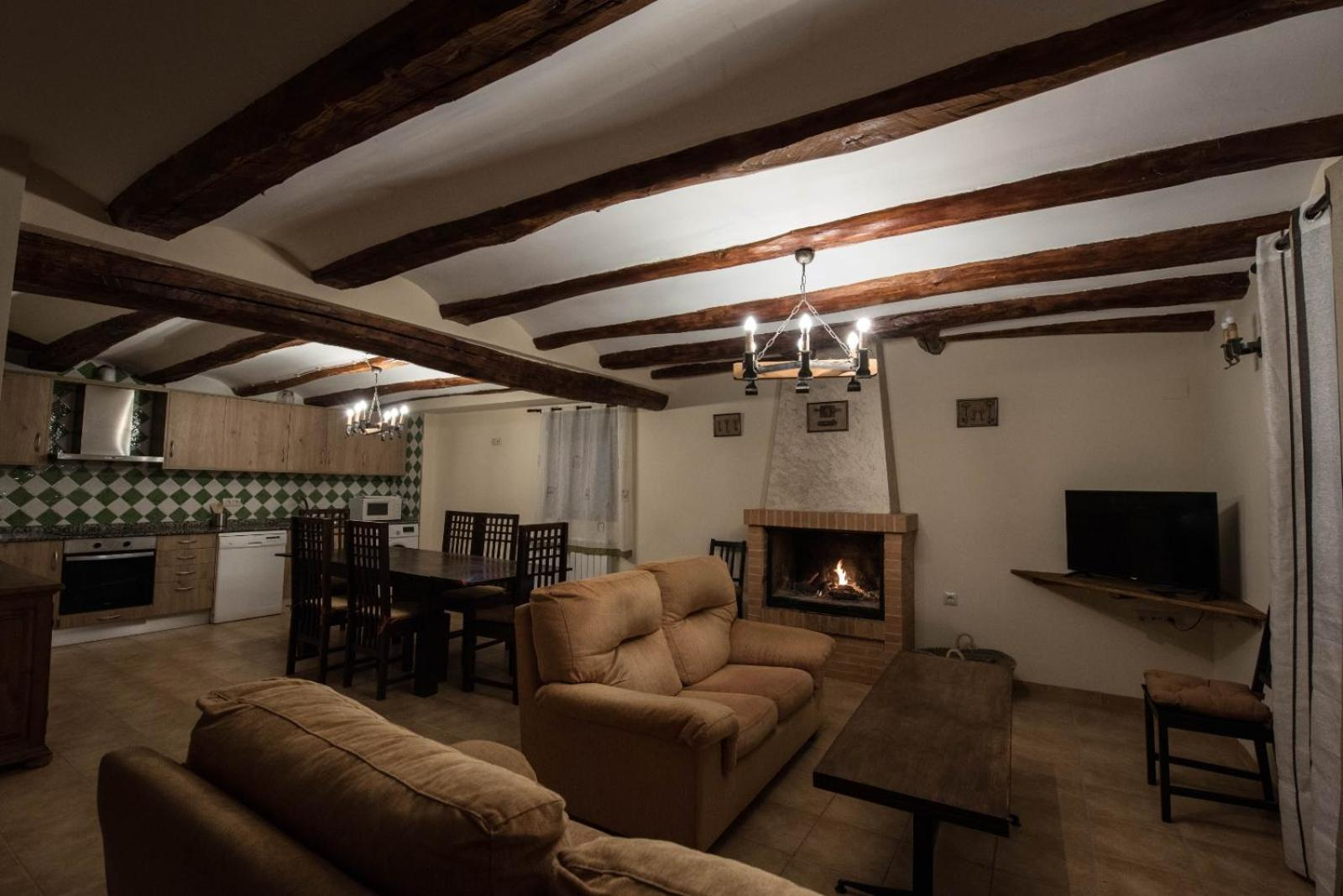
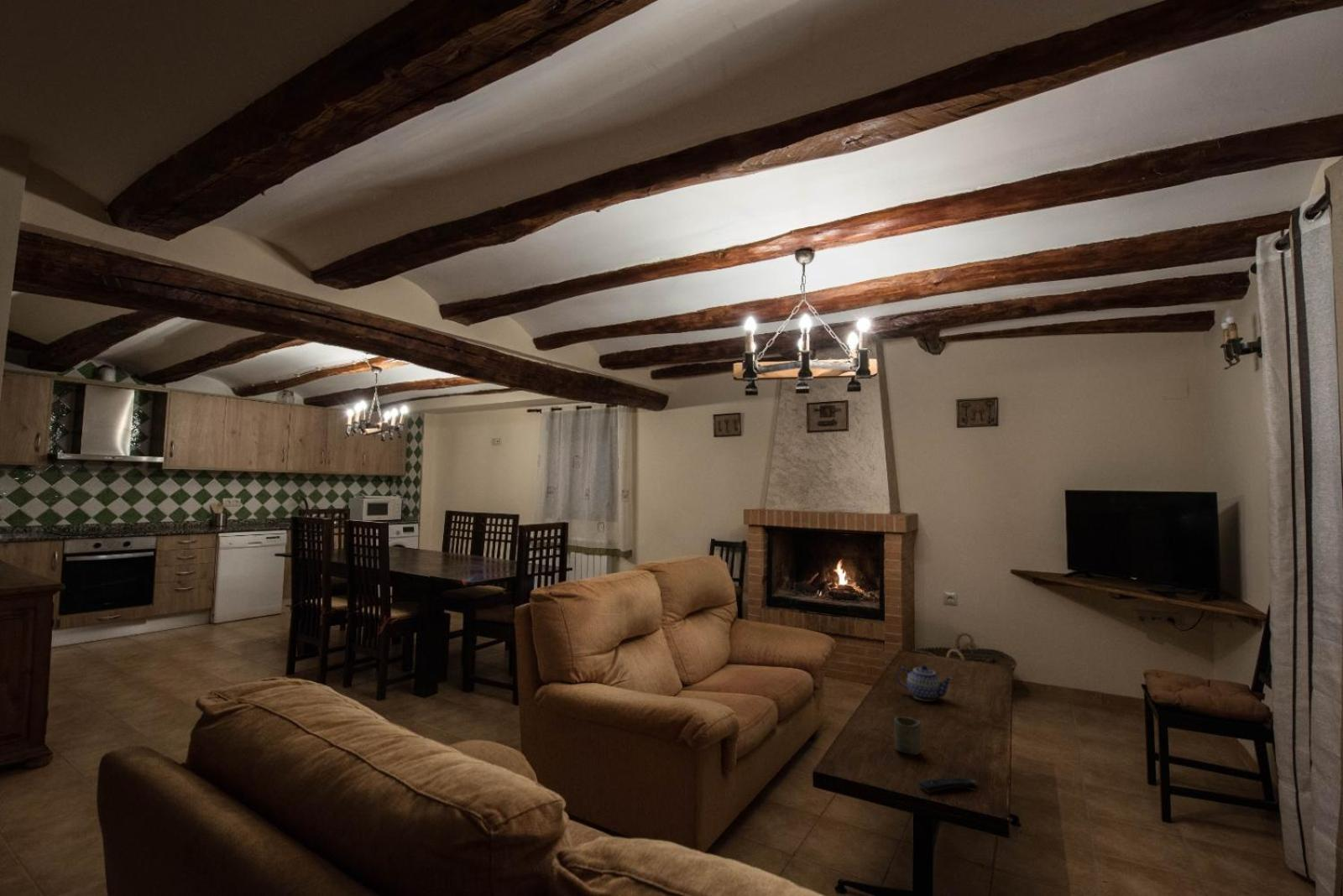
+ cup (907, 735)
+ teapot (924, 681)
+ remote control (948, 783)
